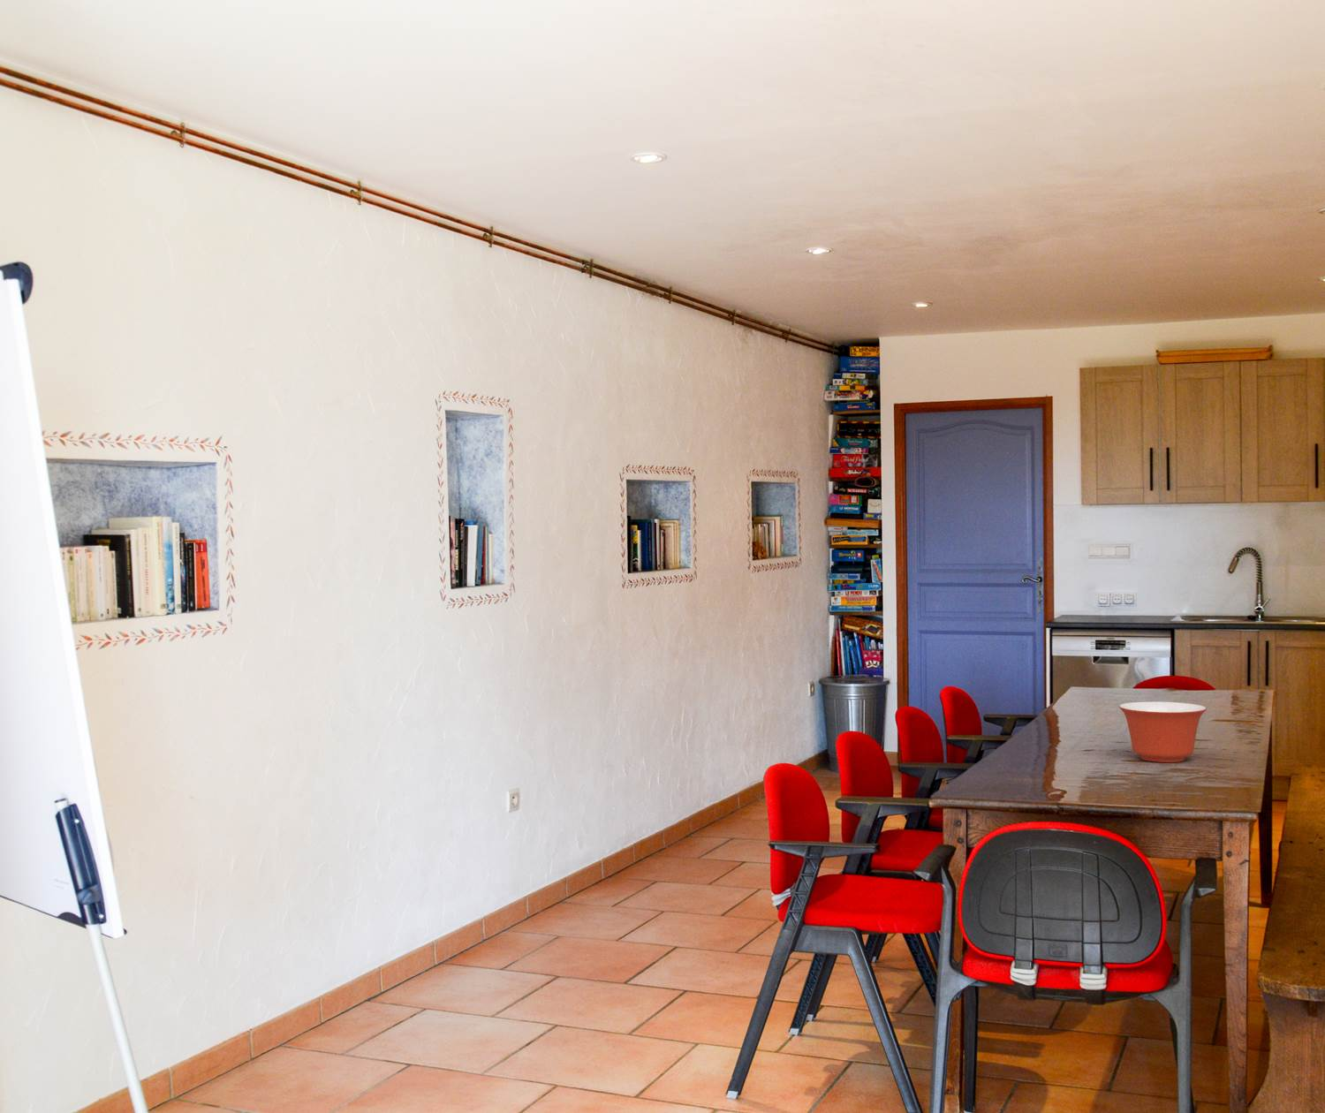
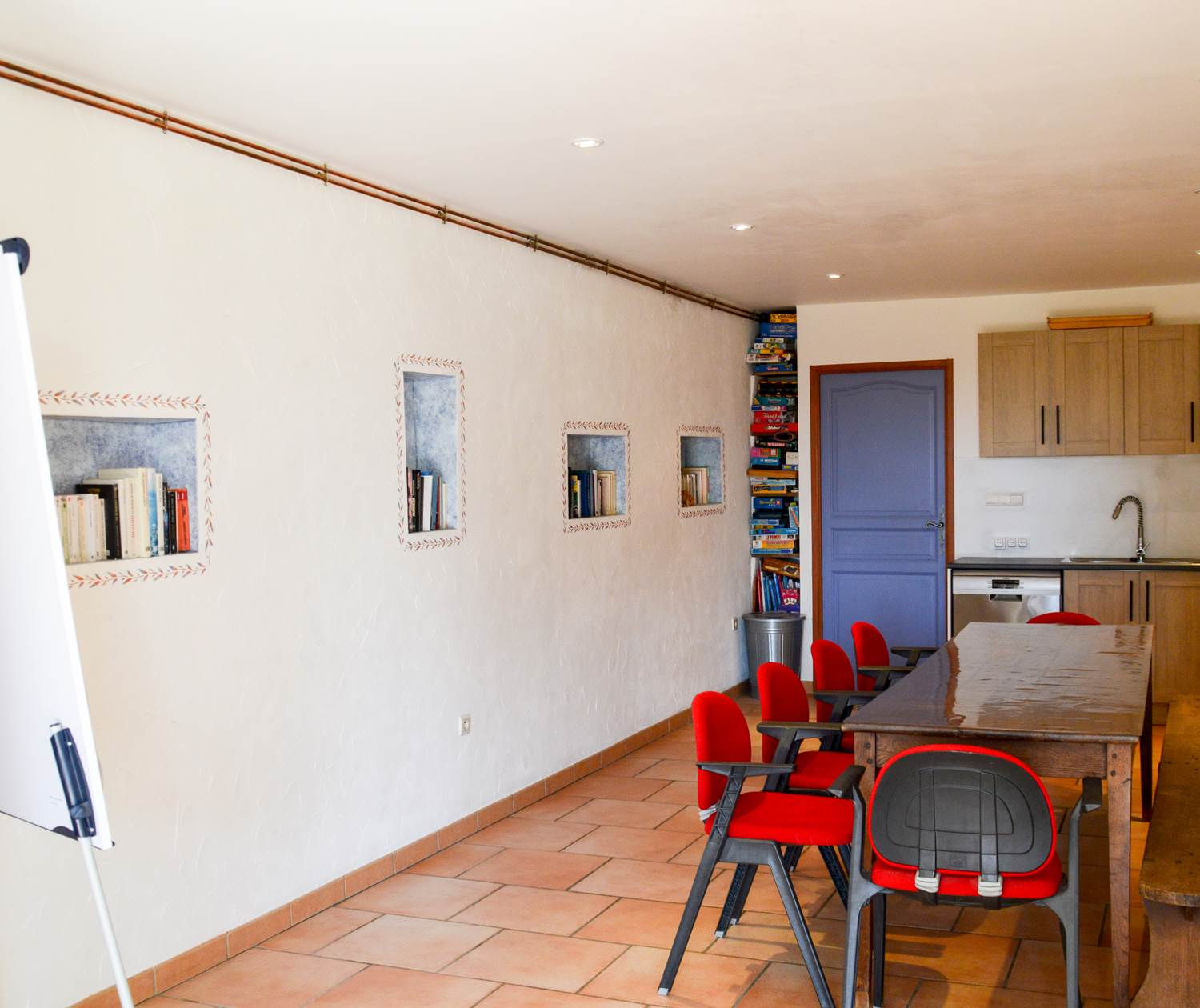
- mixing bowl (1163, 732)
